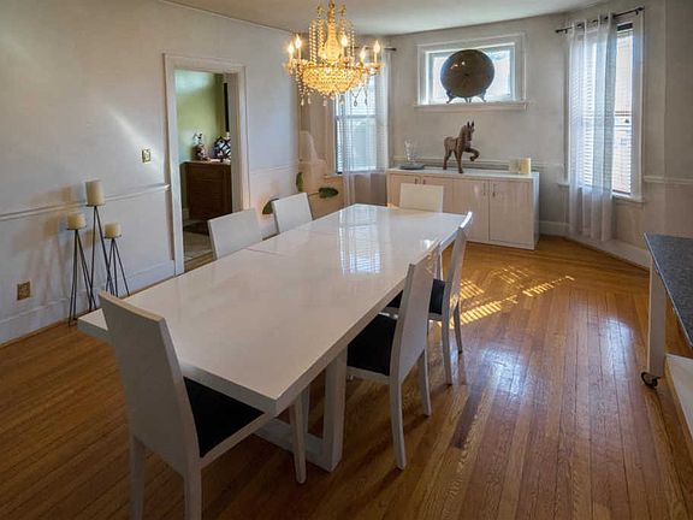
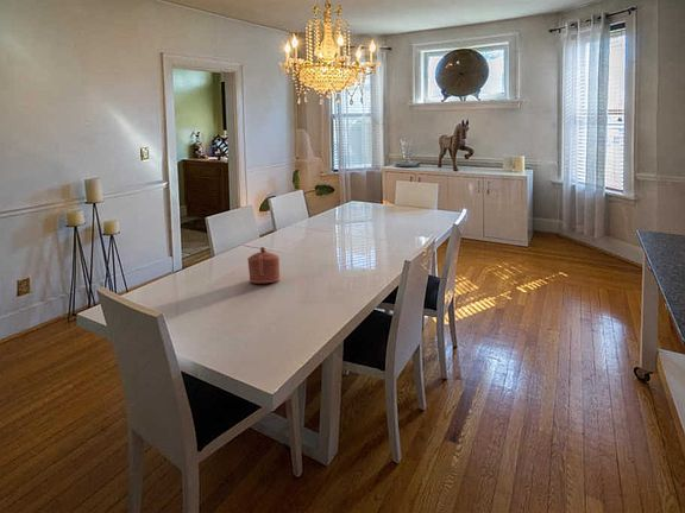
+ teapot (263, 264)
